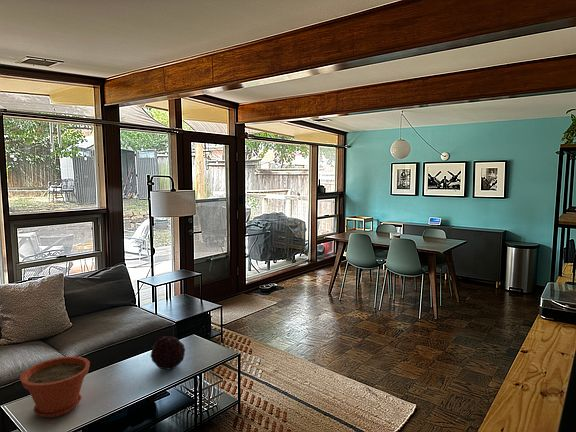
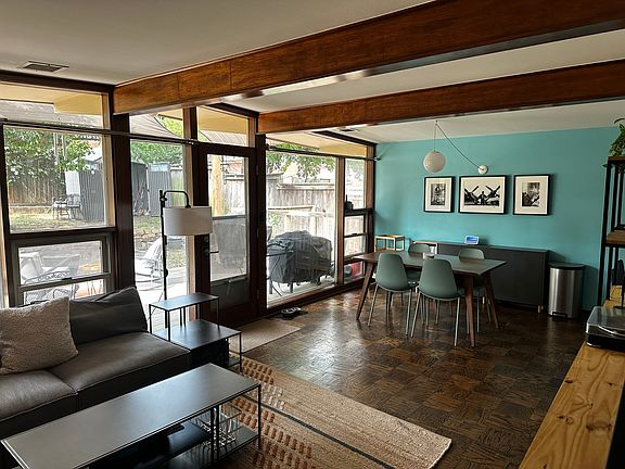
- plant pot (57, 389)
- decorative orb (168, 352)
